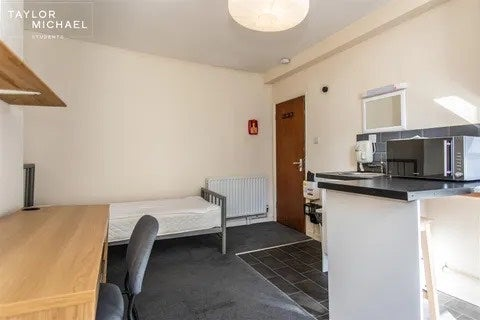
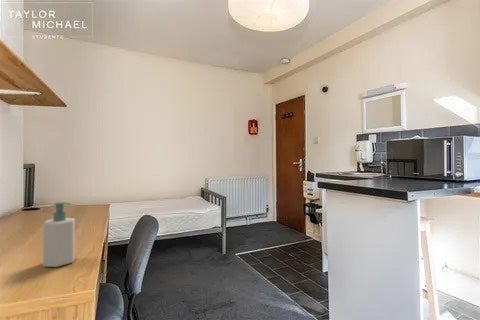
+ soap bottle (59, 232)
